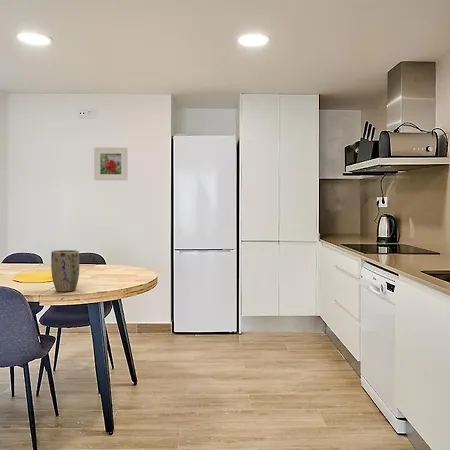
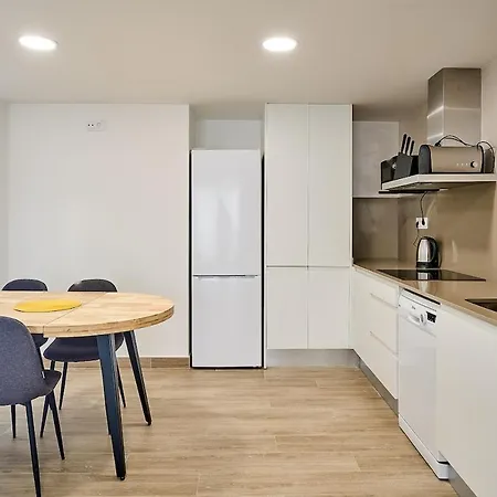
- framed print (110, 164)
- plant pot (65, 270)
